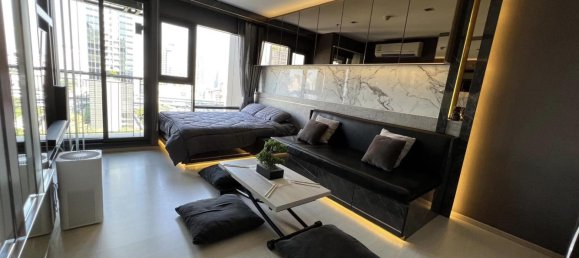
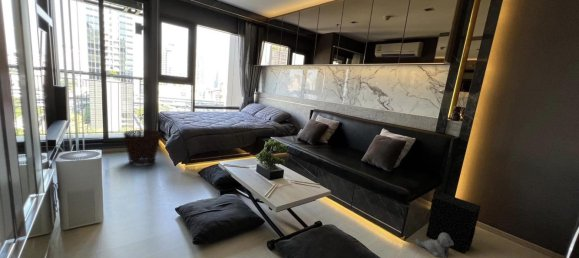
+ basket (142, 147)
+ speaker (451, 220)
+ plush toy (434, 240)
